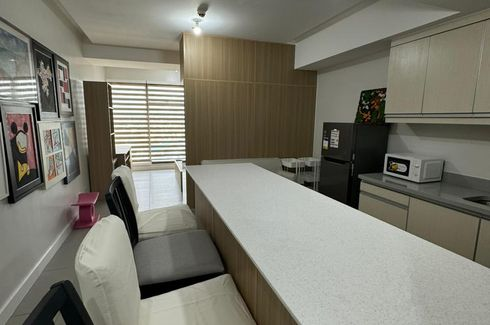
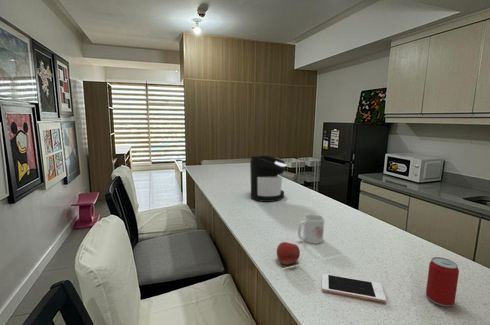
+ beer can (442, 281)
+ apple (287, 252)
+ cell phone (351, 287)
+ mug (310, 229)
+ coffee maker (269, 176)
